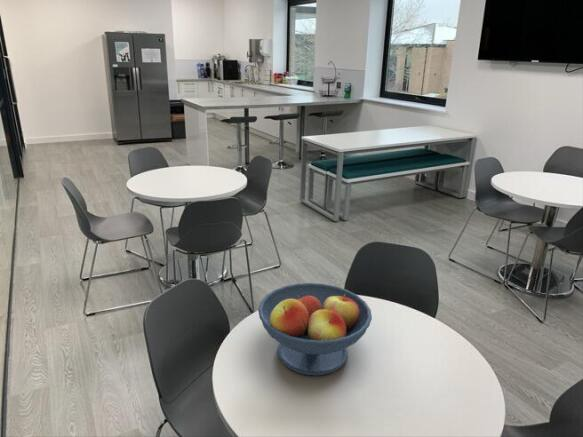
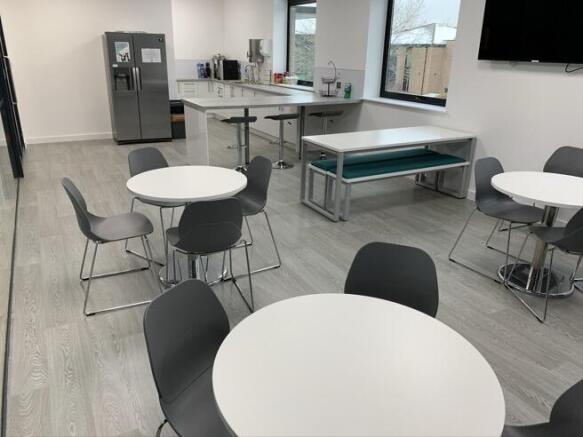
- fruit bowl (314, 323)
